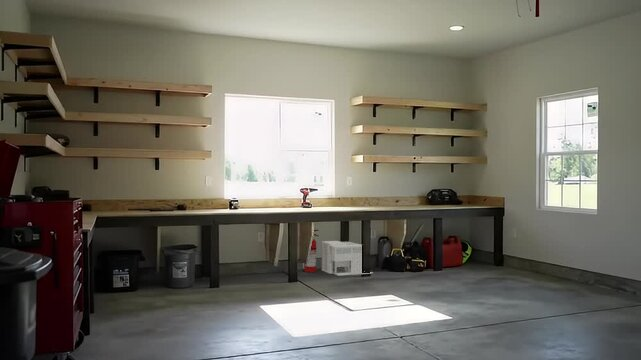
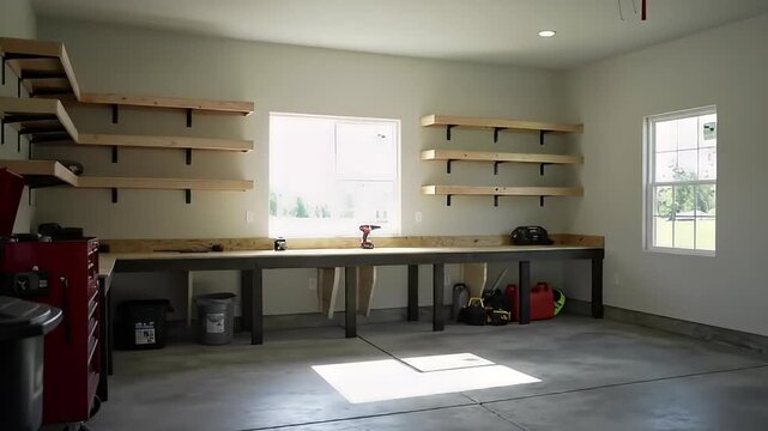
- architectural model (347, 257)
- fire extinguisher (310, 250)
